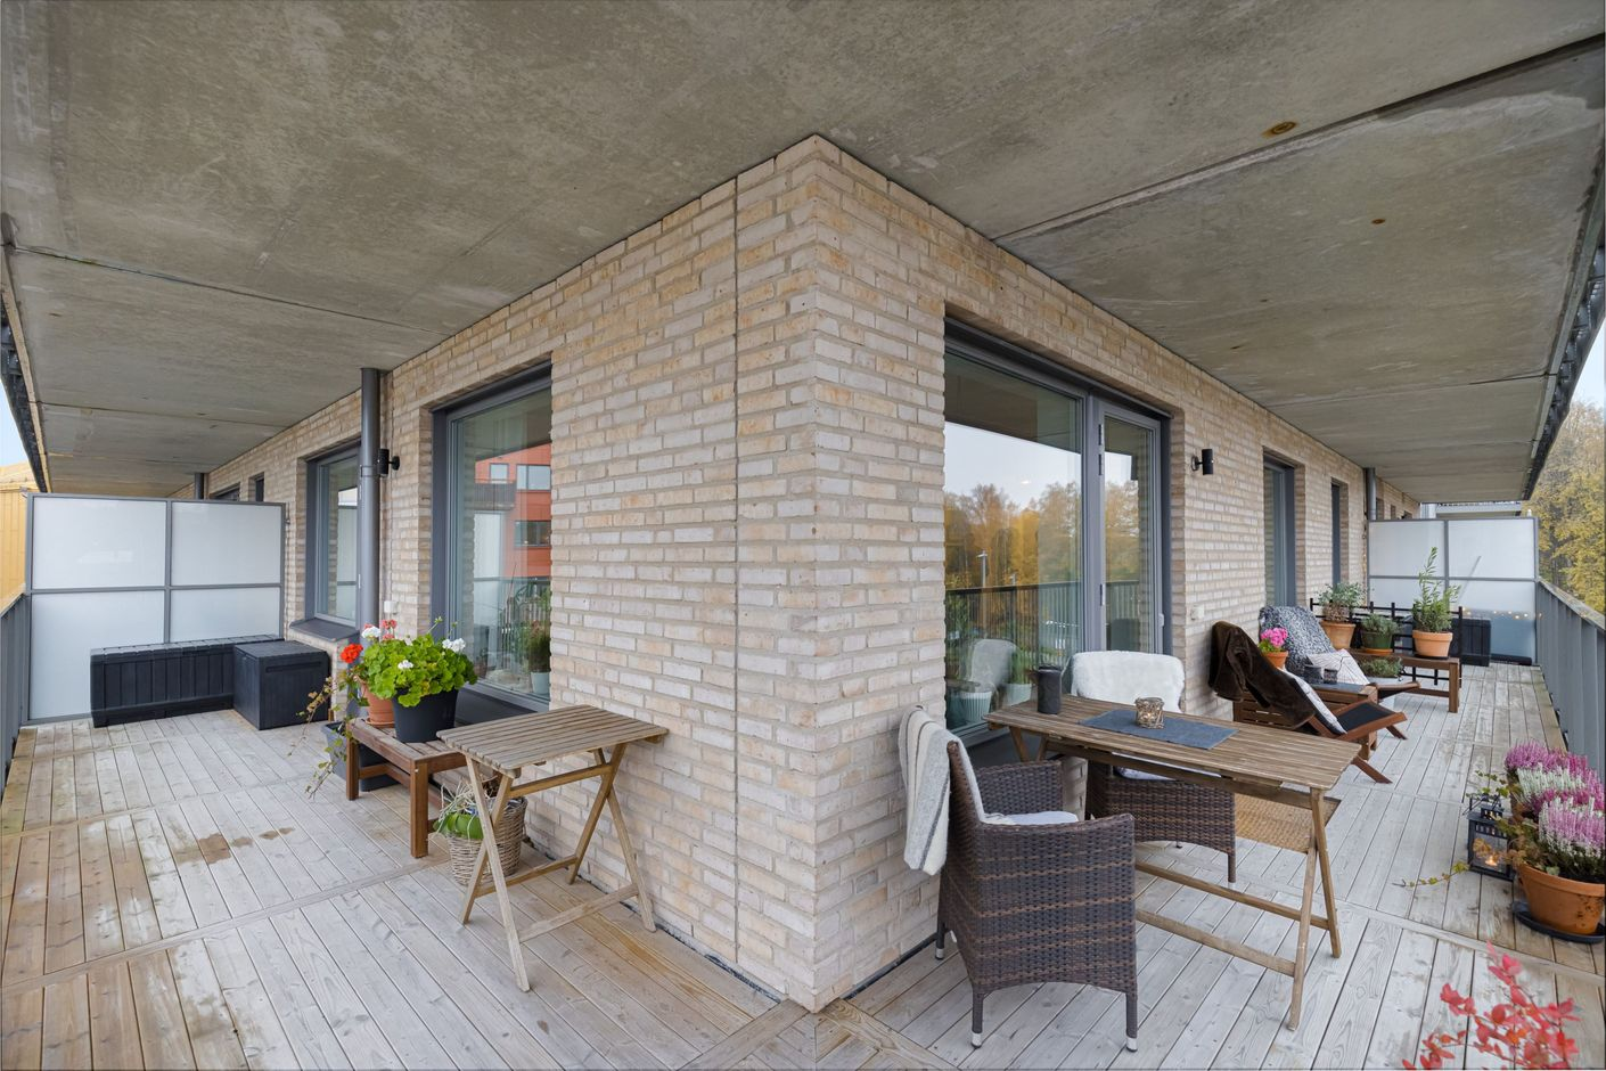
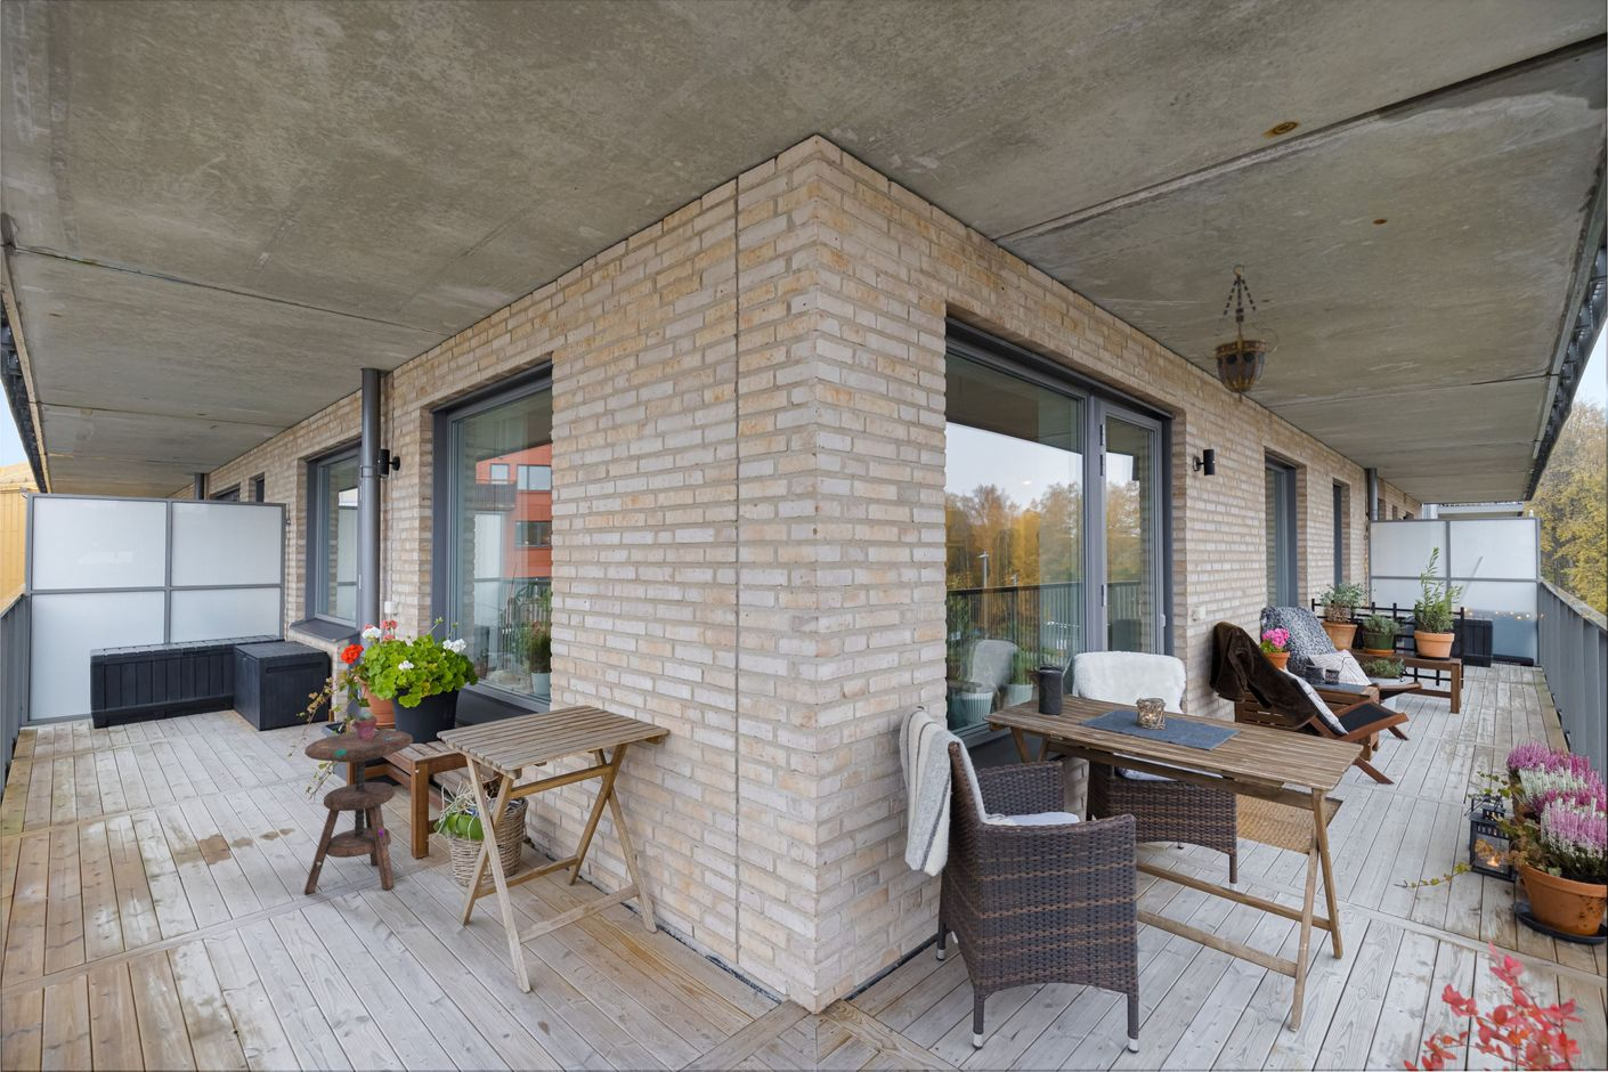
+ side table (359, 810)
+ potted succulent (365, 723)
+ hanging lantern (1240, 334)
